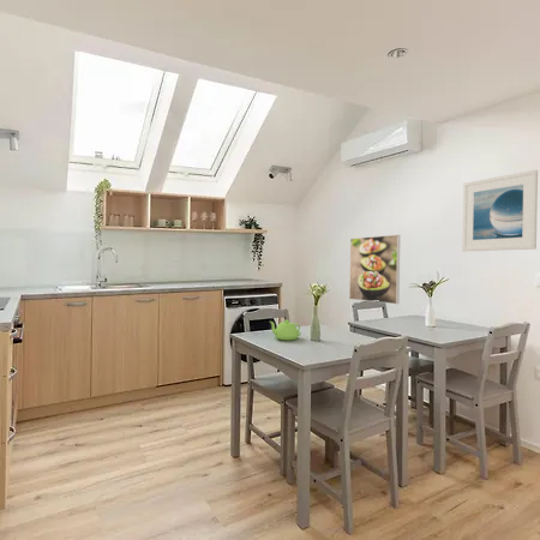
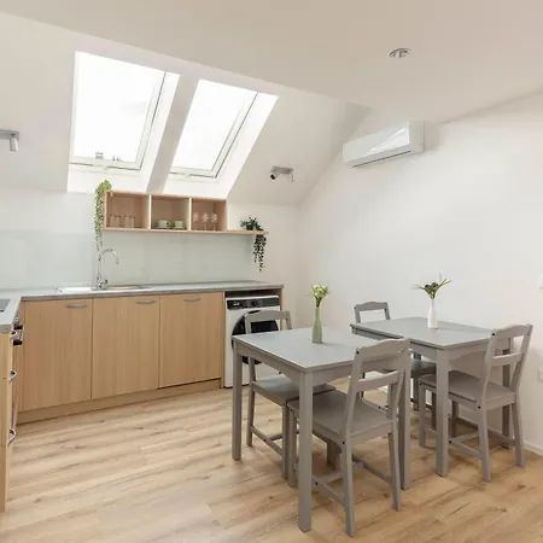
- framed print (372, 269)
- teapot (284, 329)
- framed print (497, 214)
